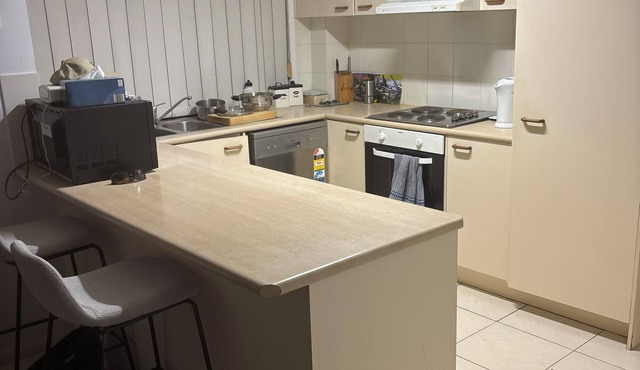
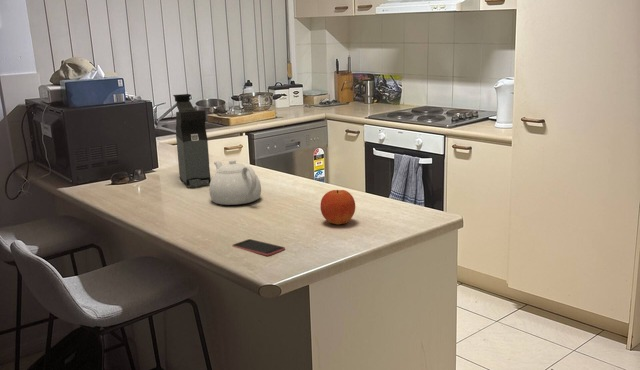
+ teapot (235, 180)
+ fruit (337, 206)
+ coffee maker (191, 139)
+ smartphone (258, 247)
